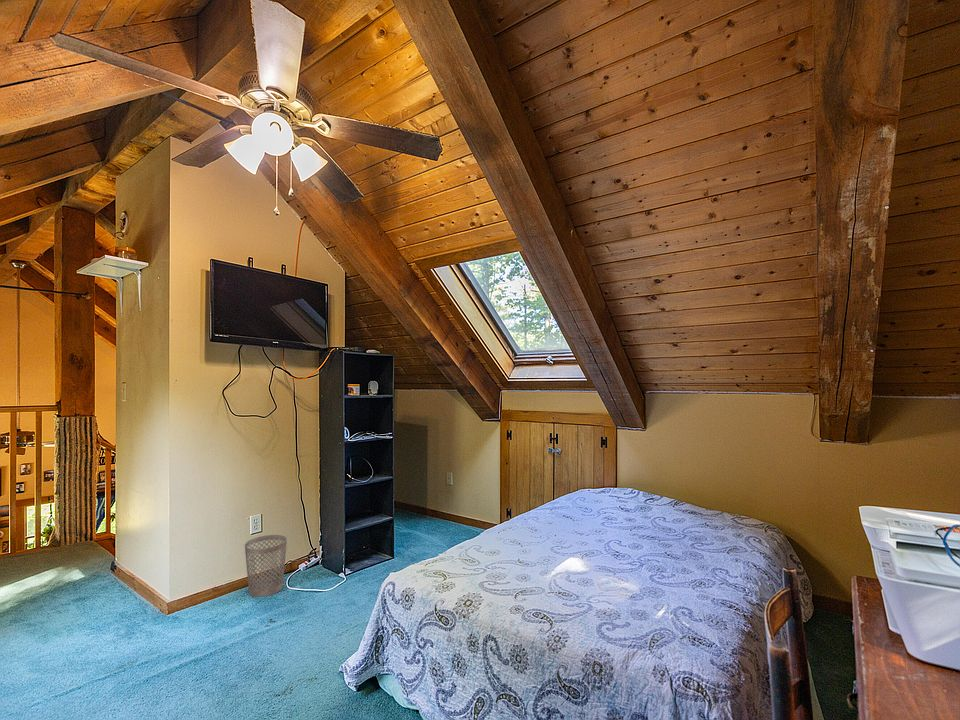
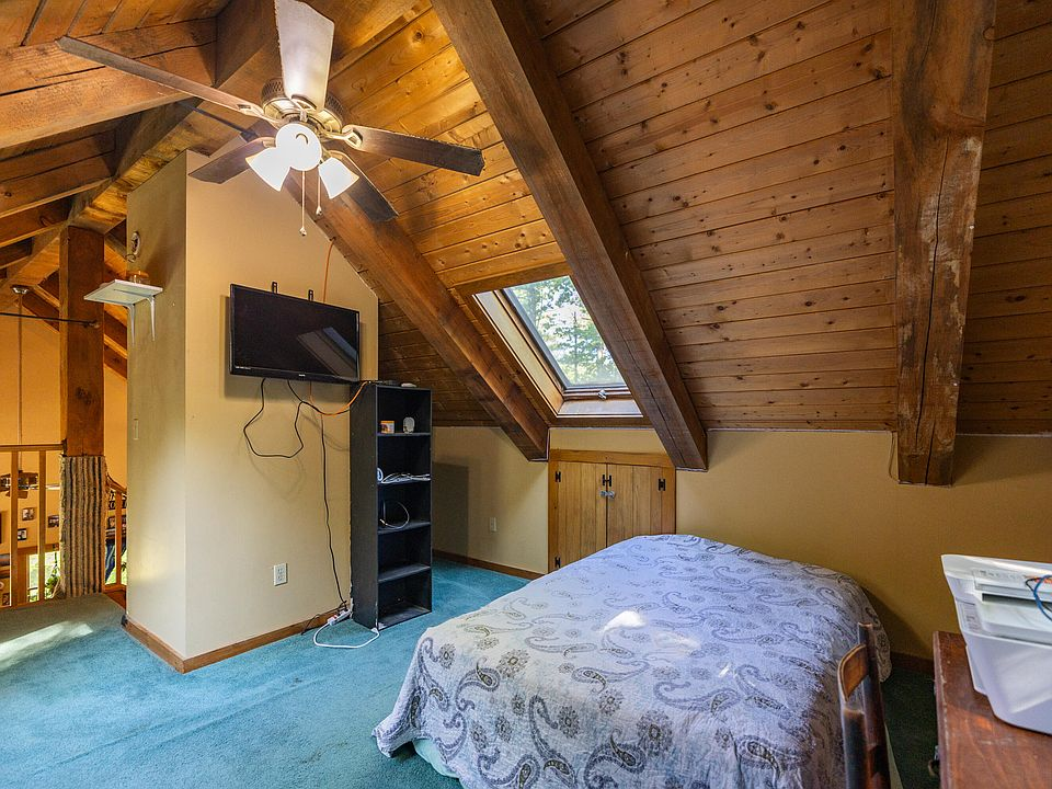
- wastebasket (266, 565)
